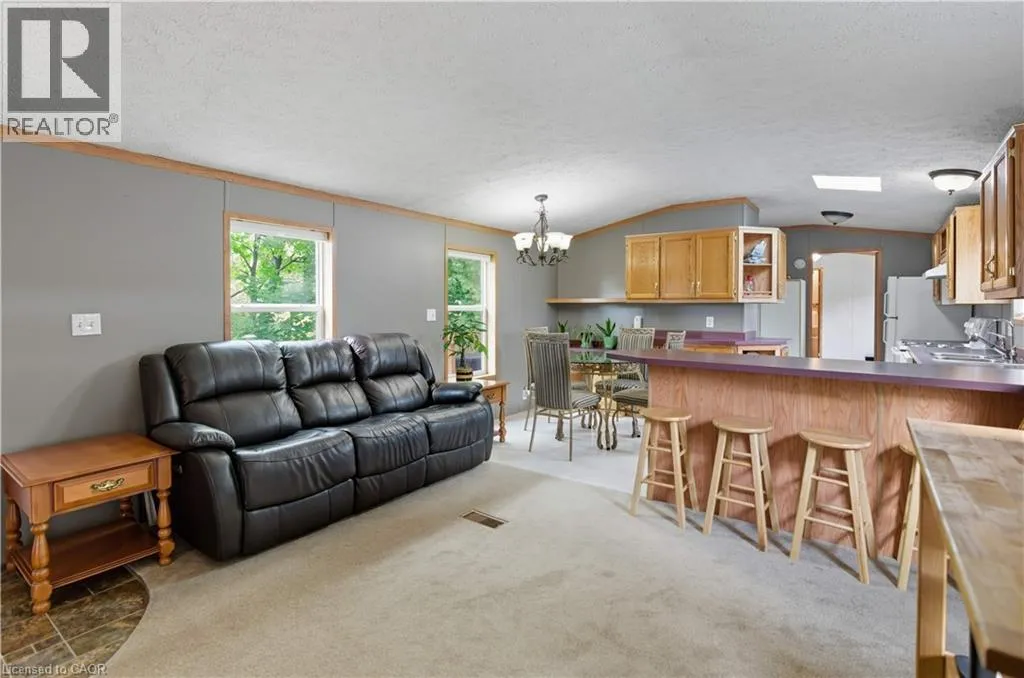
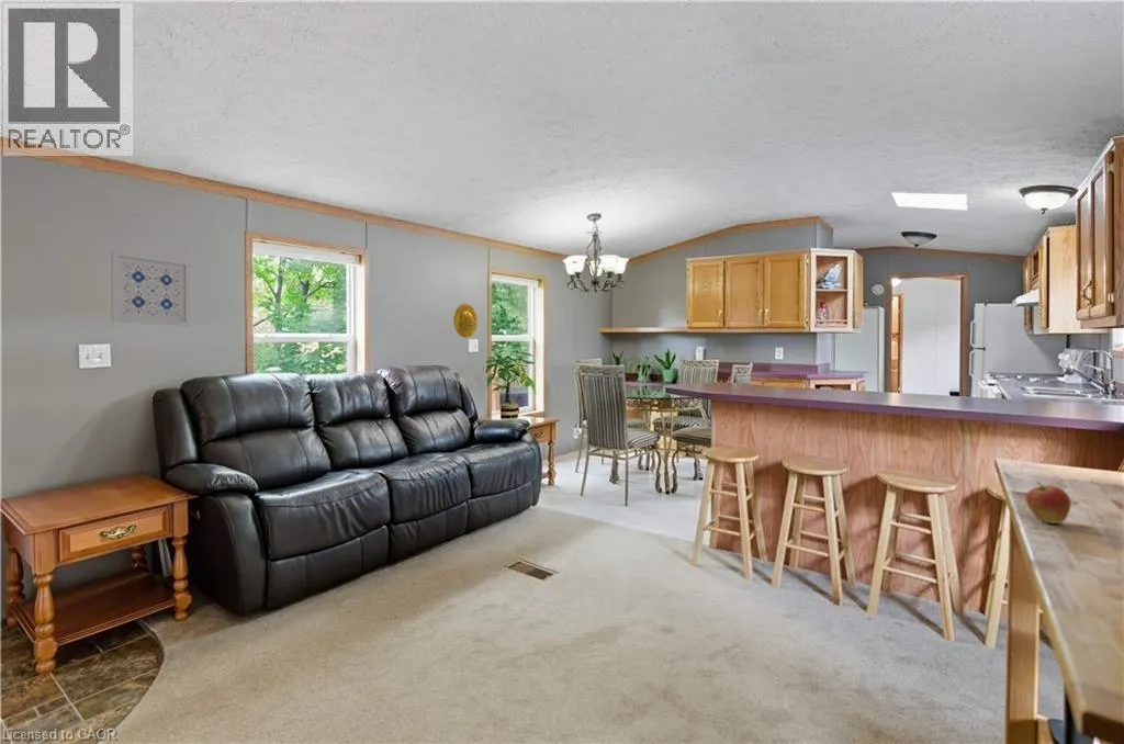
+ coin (468, 320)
+ fruit (1047, 501)
+ wall art (151, 290)
